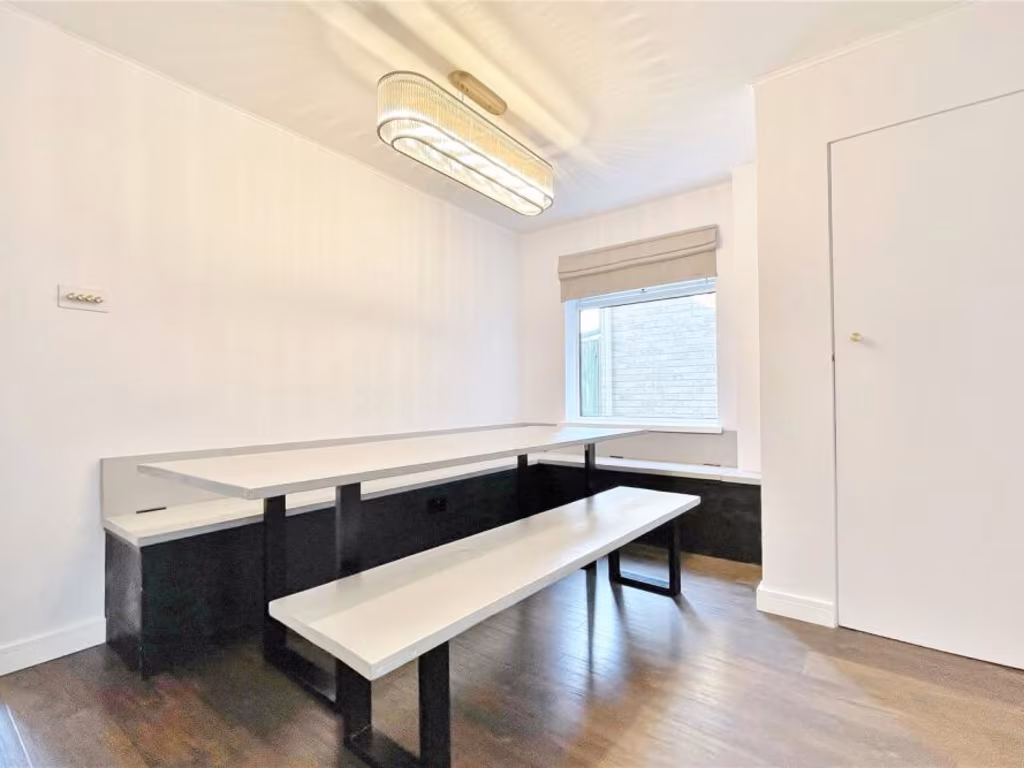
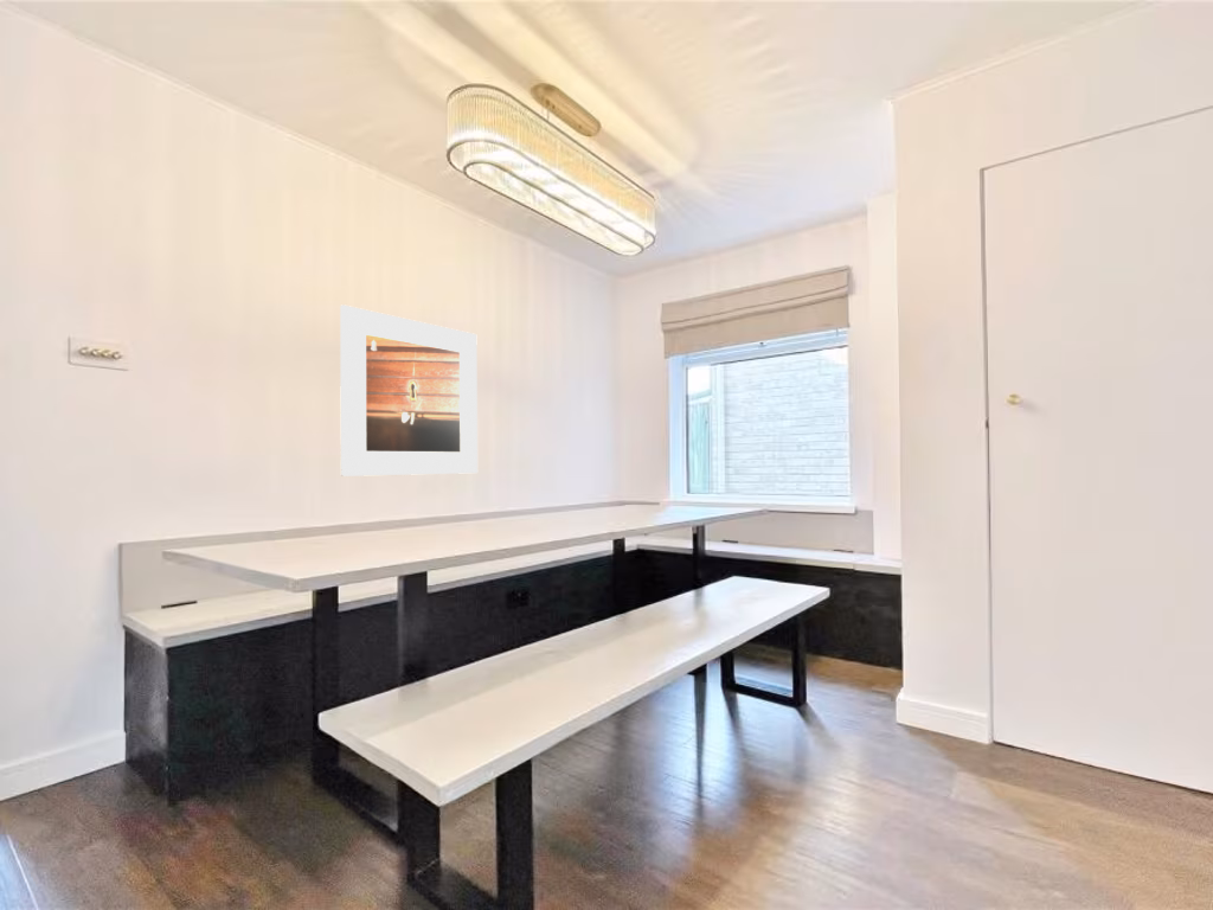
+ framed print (416, 397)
